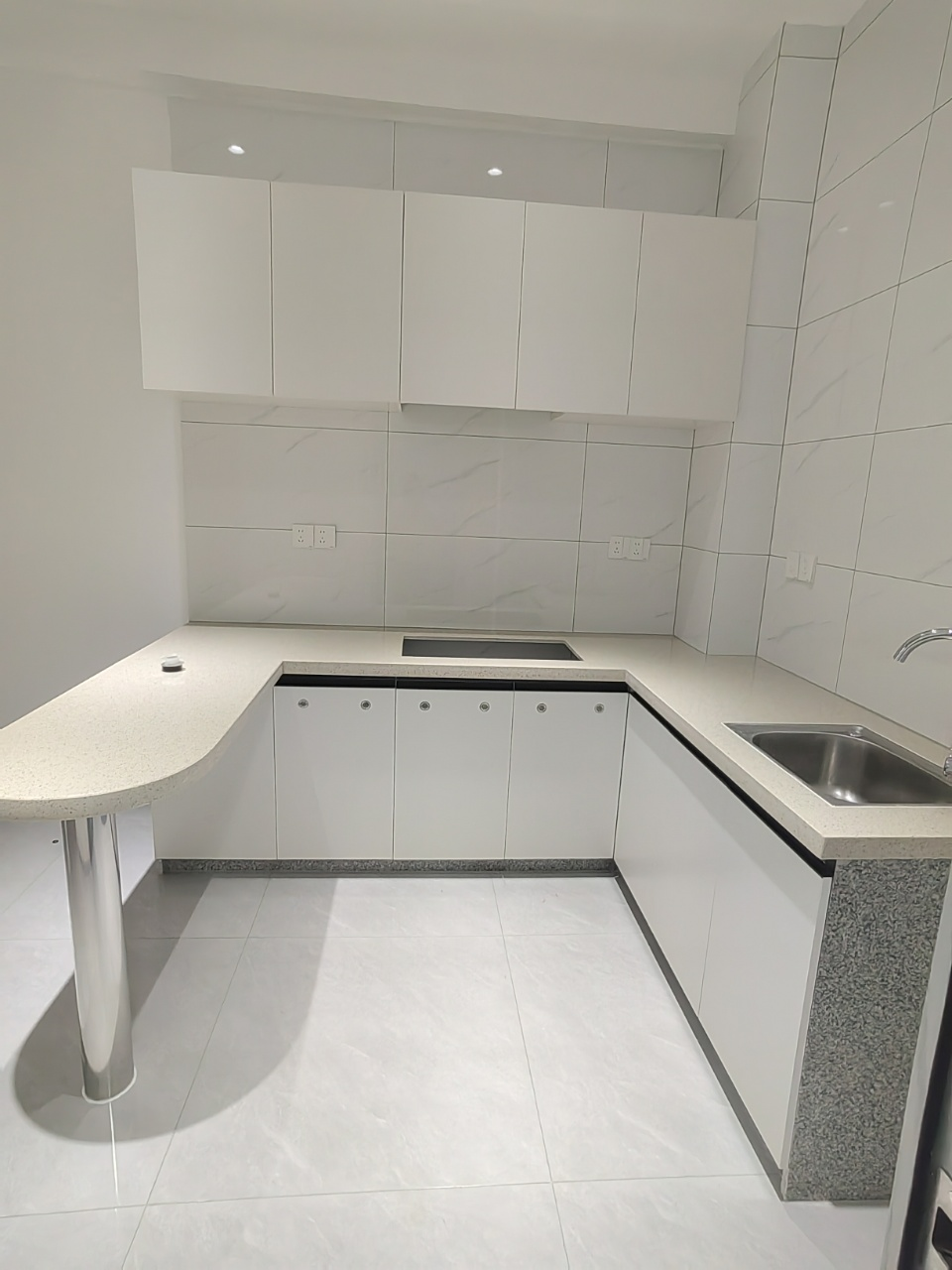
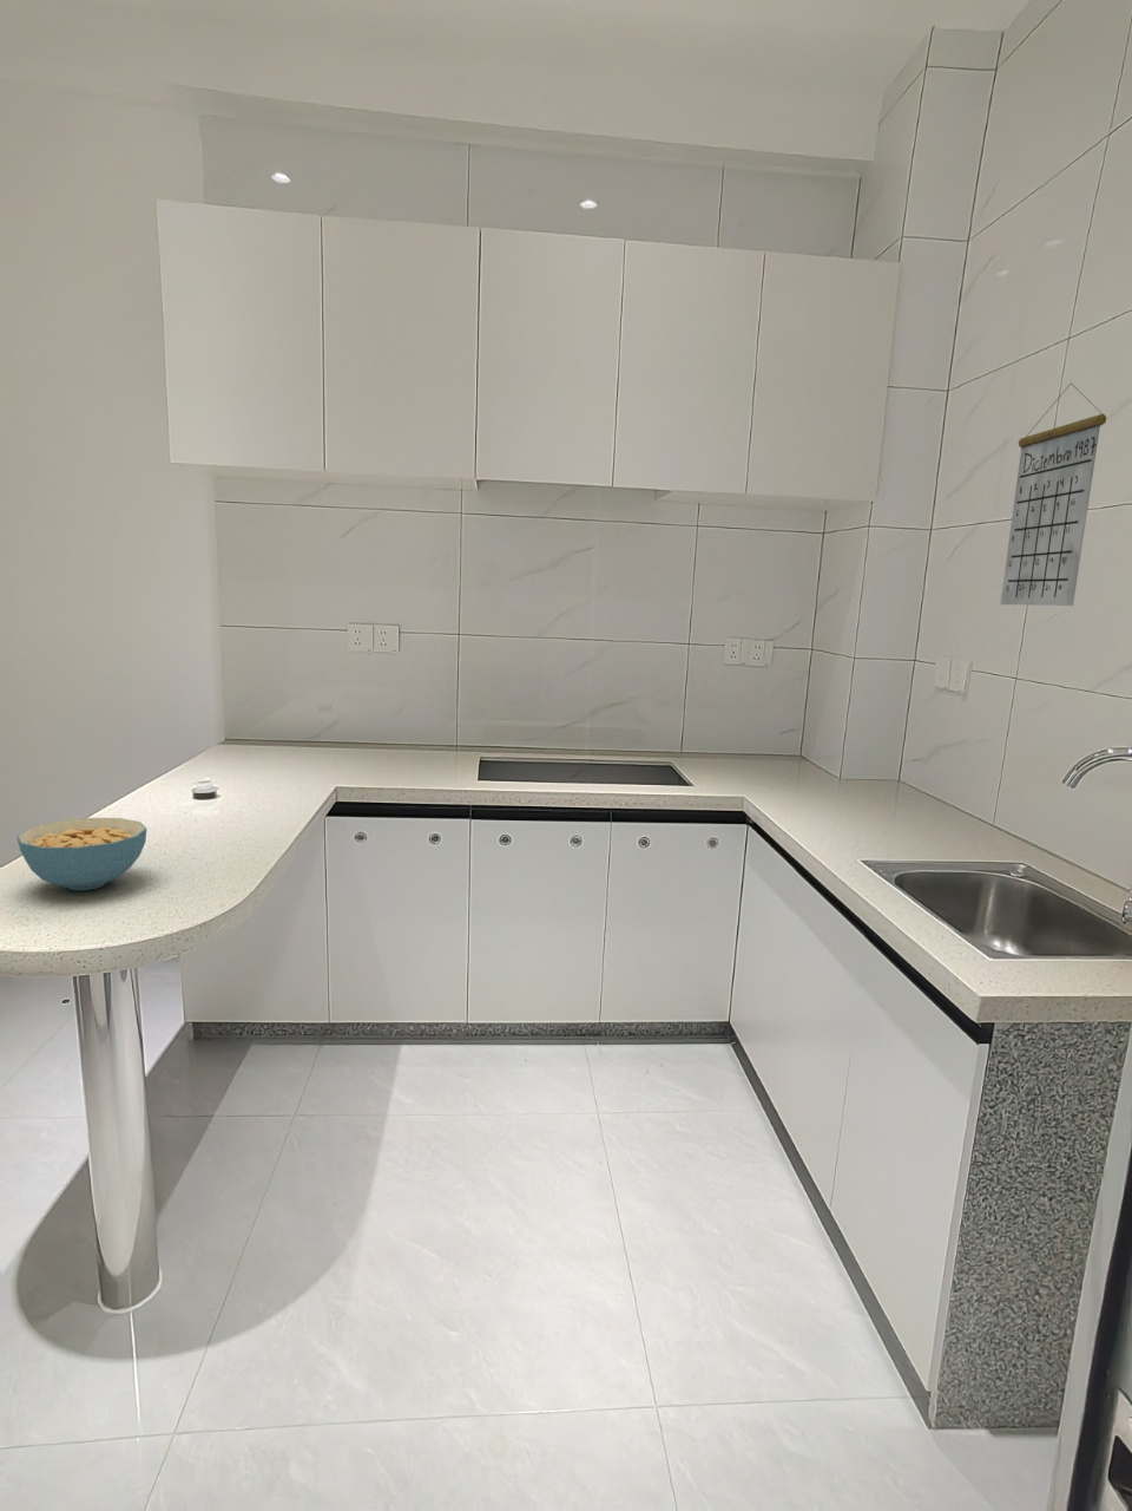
+ calendar (1050, 496)
+ cereal bowl (84, 858)
